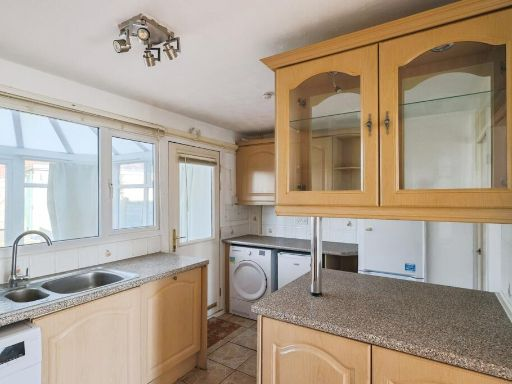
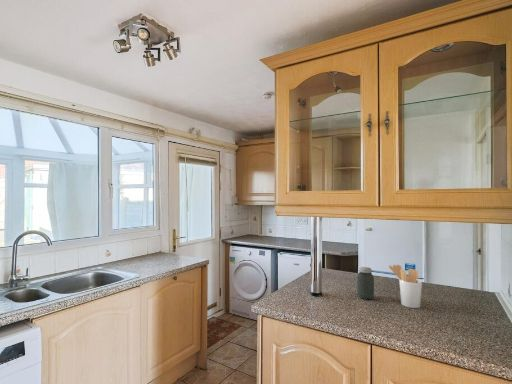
+ jar (365, 282)
+ utensil holder (405, 284)
